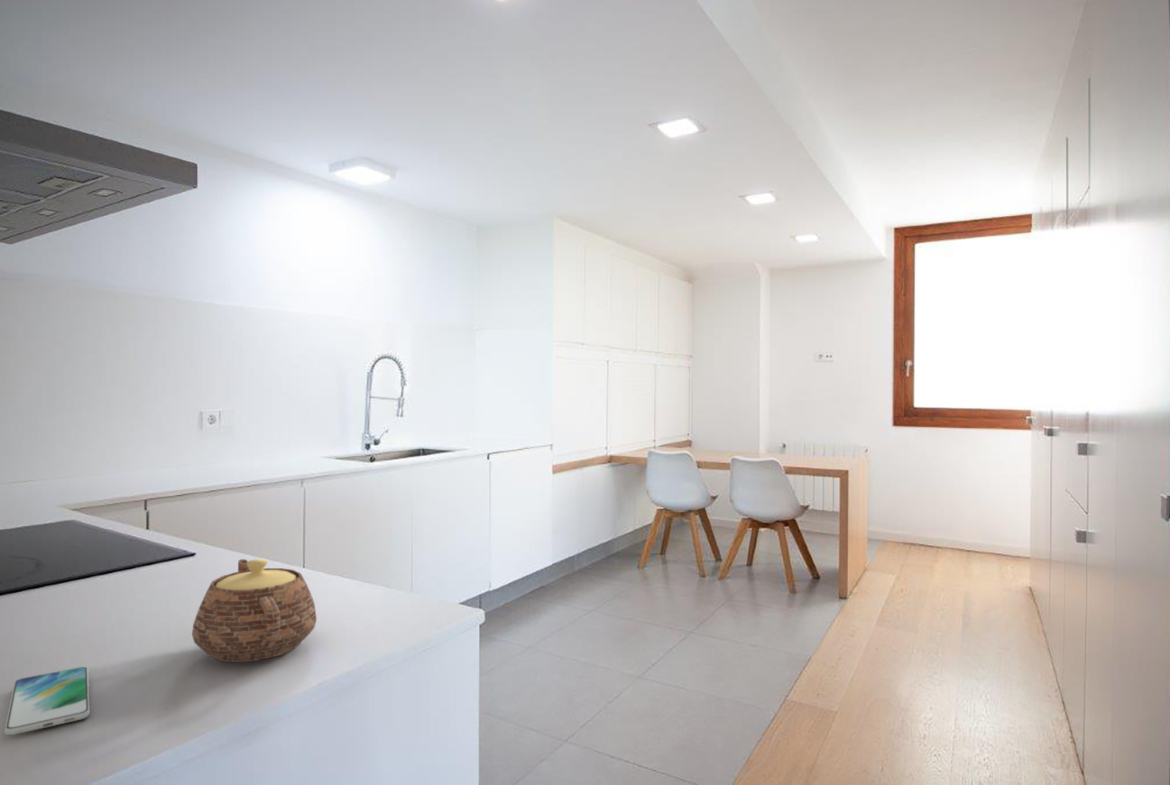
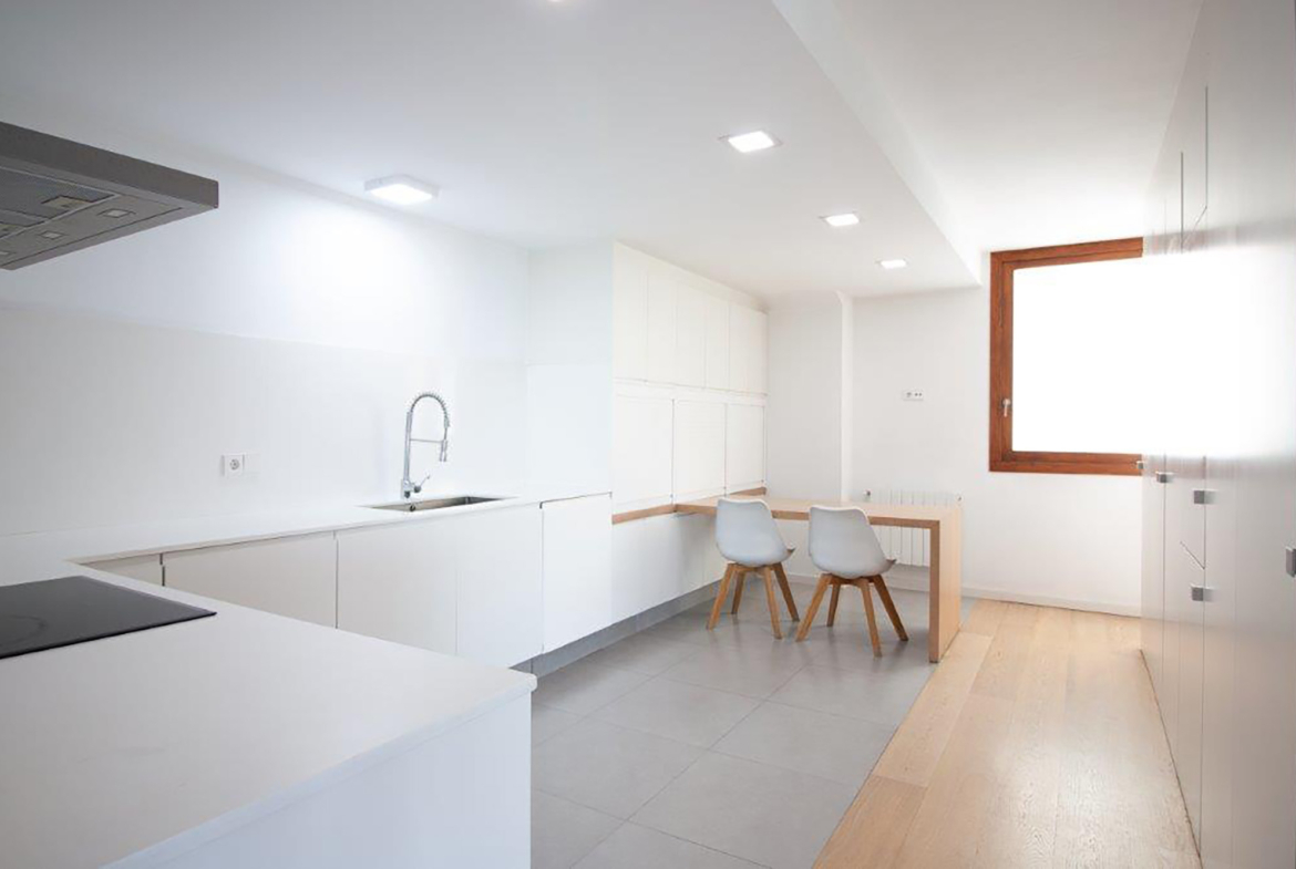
- teapot (255, 602)
- smartphone (50, 697)
